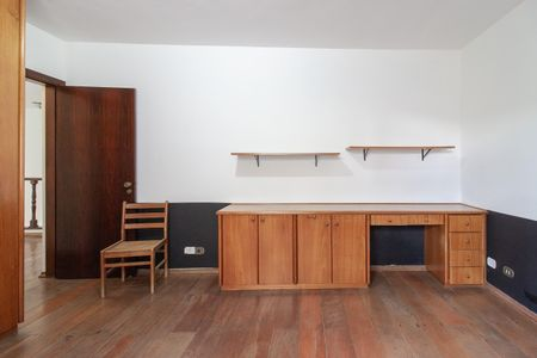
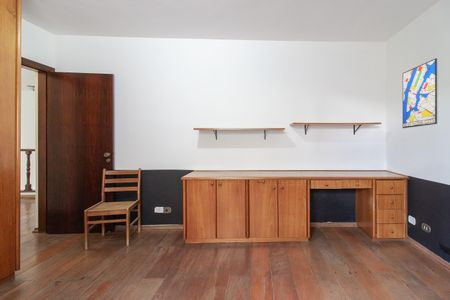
+ wall art (418, 96)
